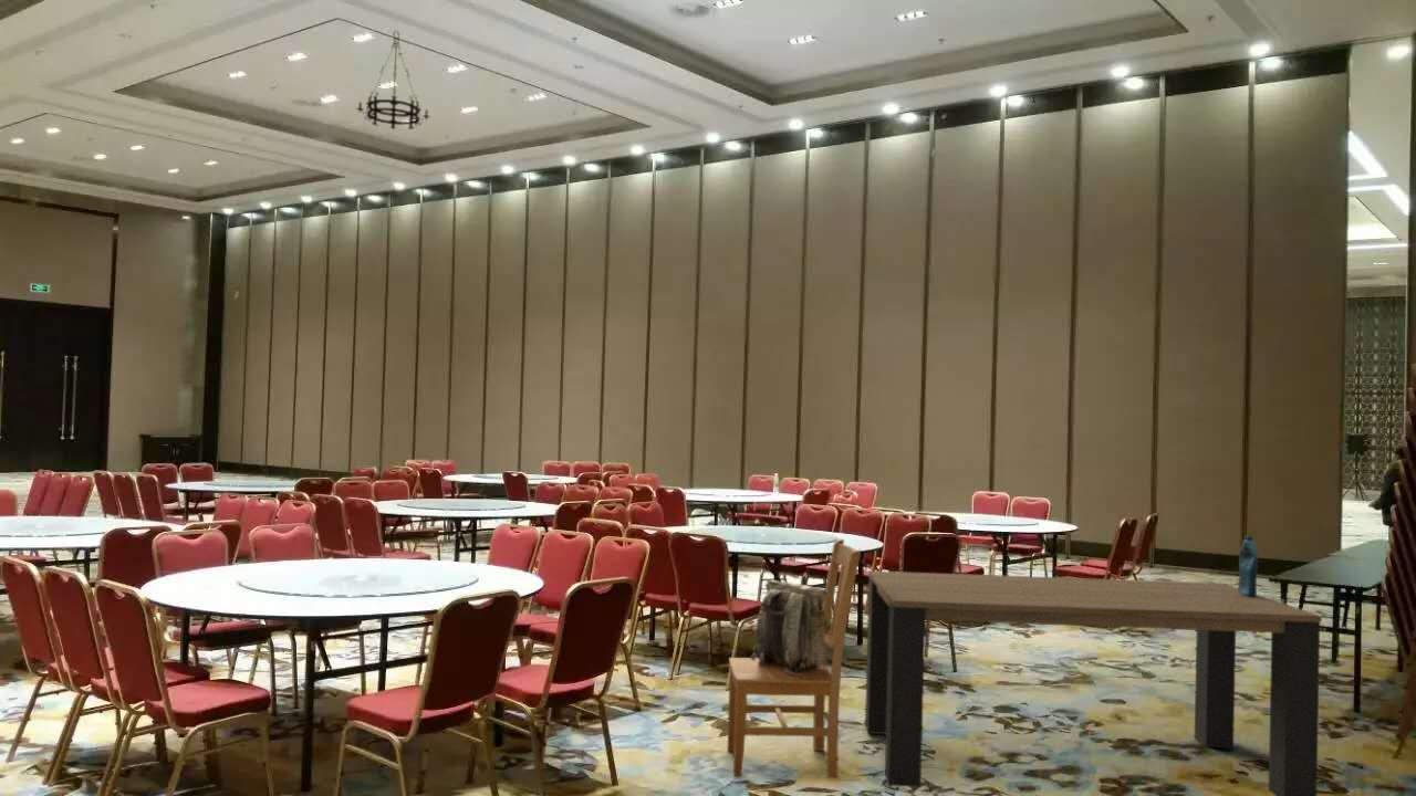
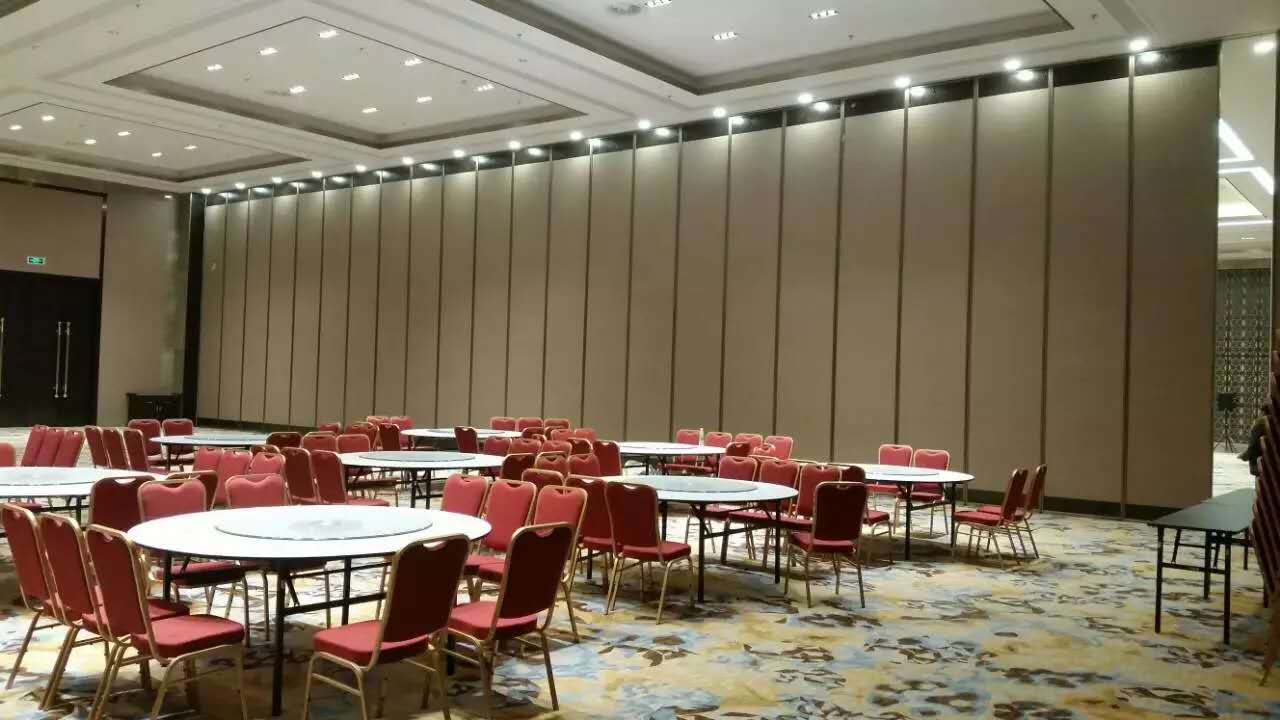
- dining table (1071, 625)
- backpack (785, 625)
- bottle (1248, 565)
- chair (787, 667)
- chandelier (394, 76)
